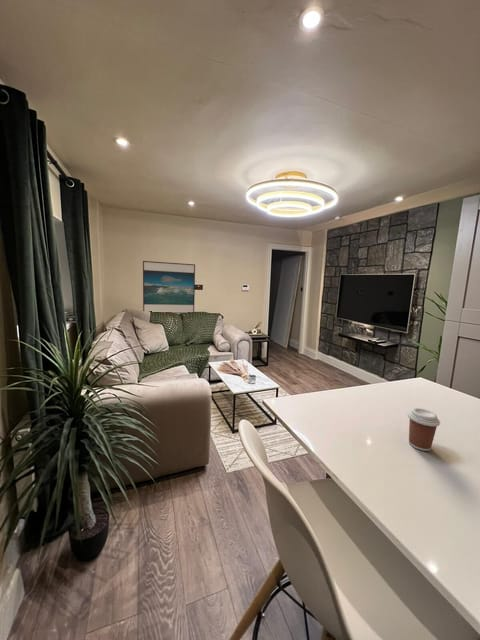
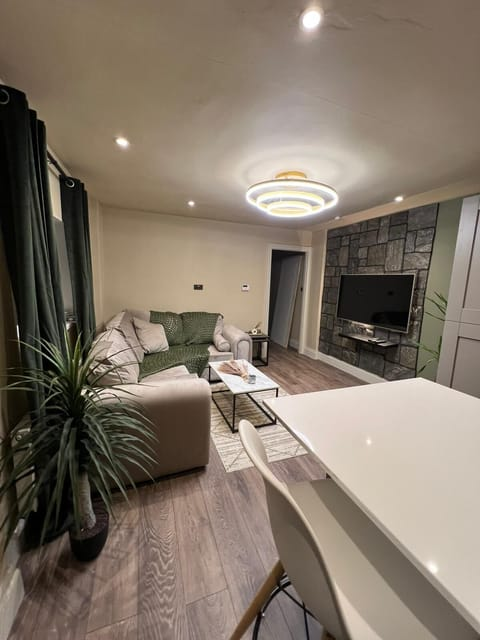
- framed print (169, 288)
- coffee cup (421, 428)
